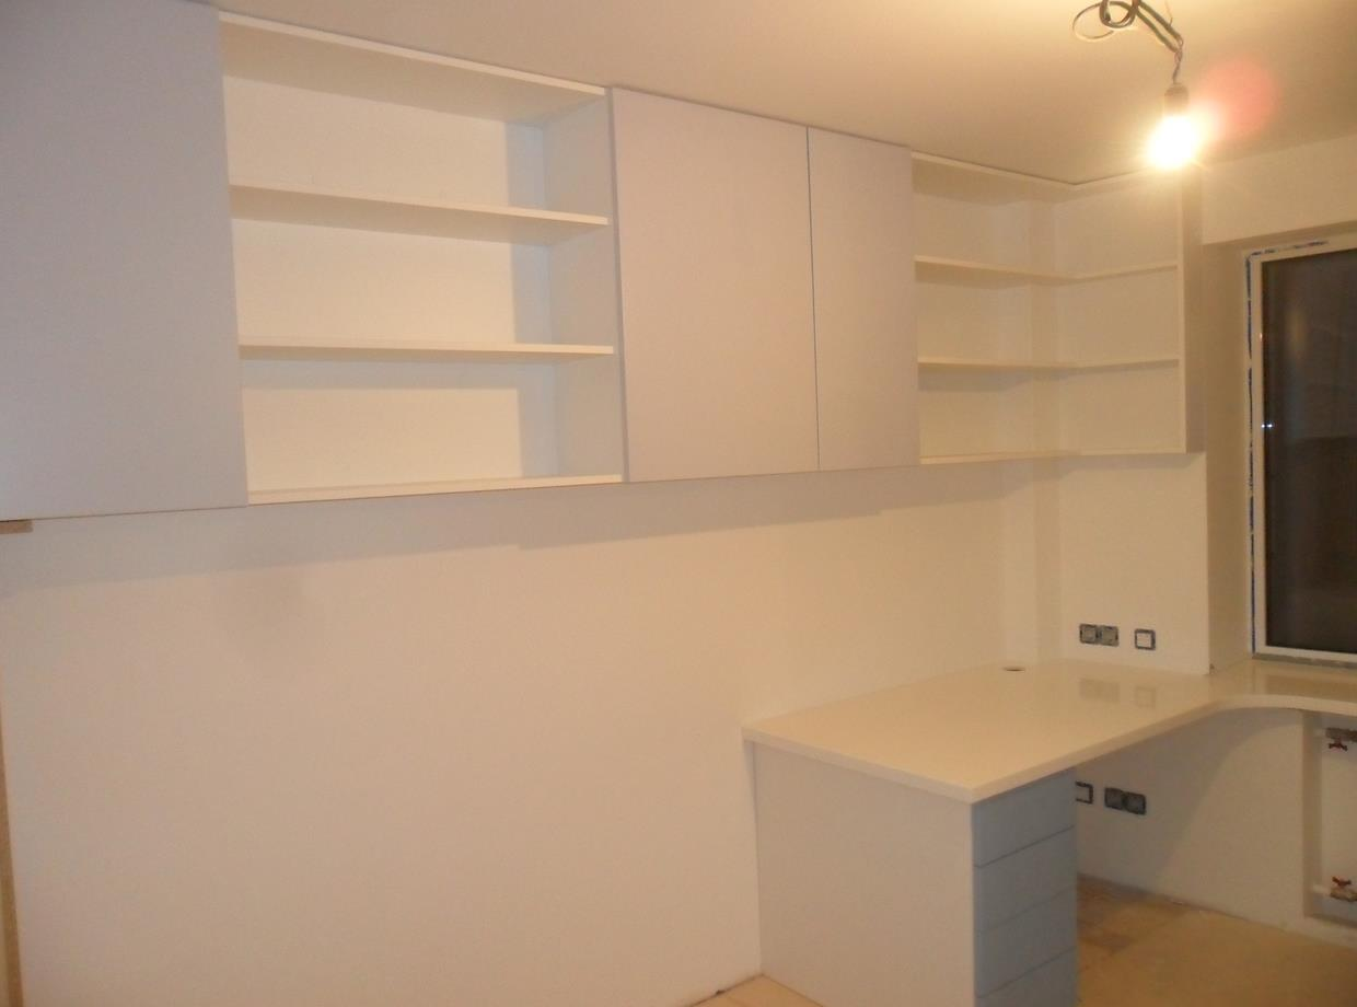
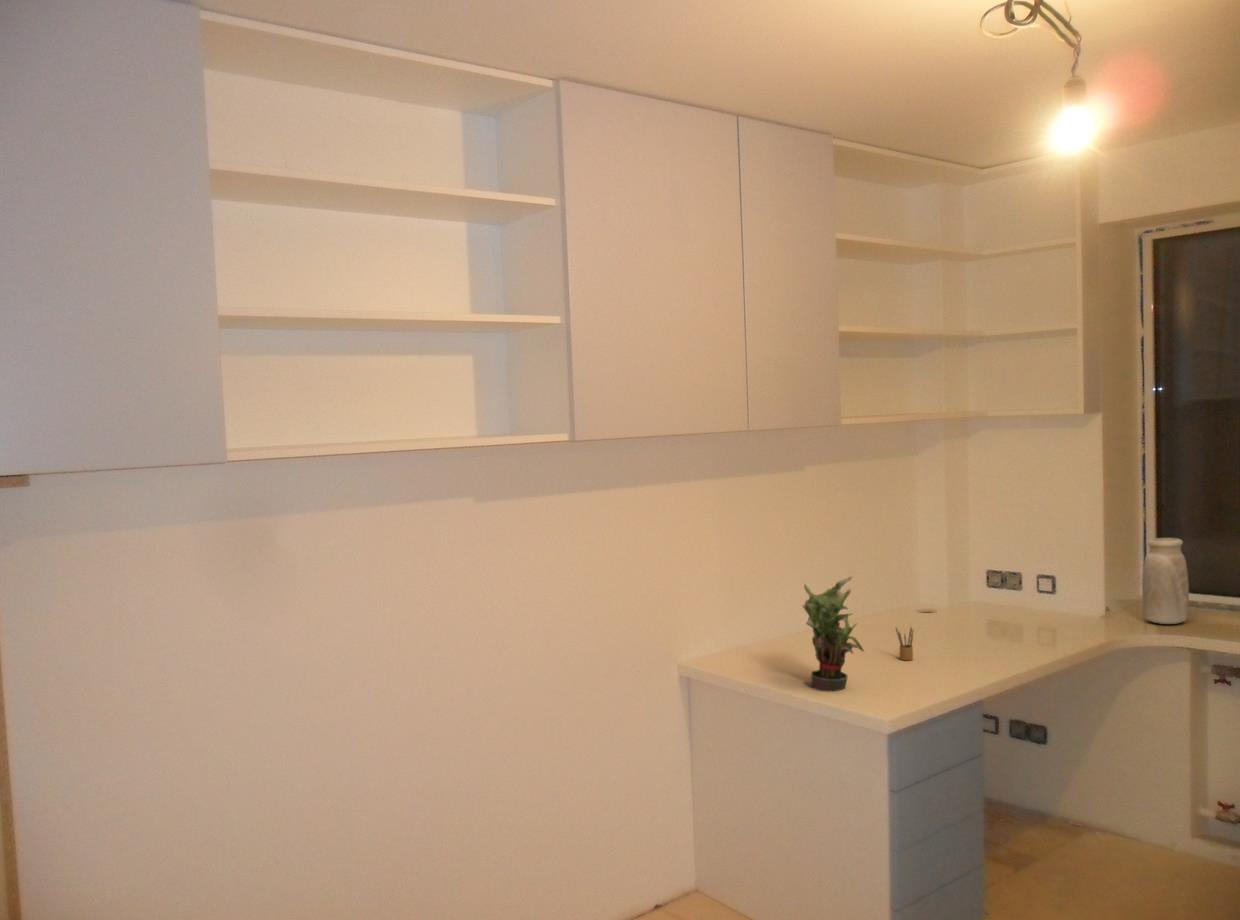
+ potted plant (834, 633)
+ pencil box (905, 642)
+ vase (1164, 580)
